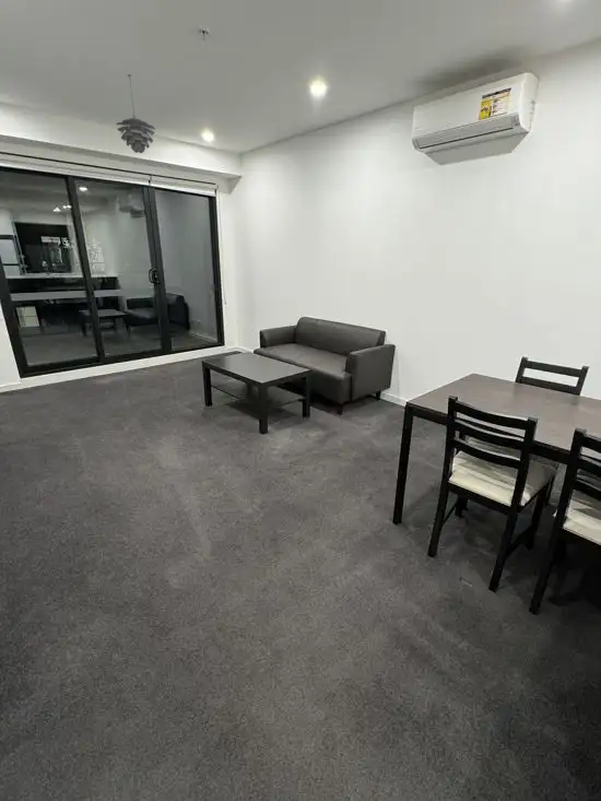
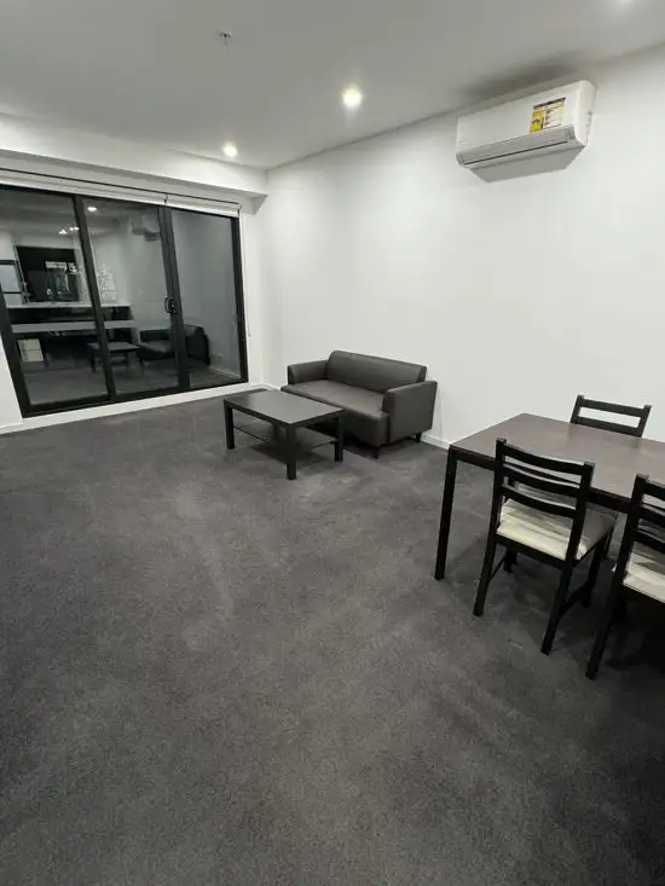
- pendant light (134, 115)
